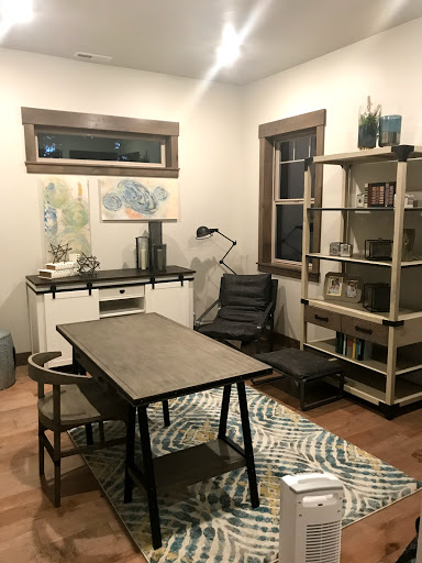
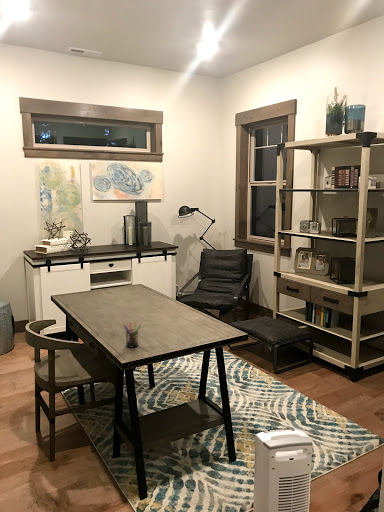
+ pen holder (133, 333)
